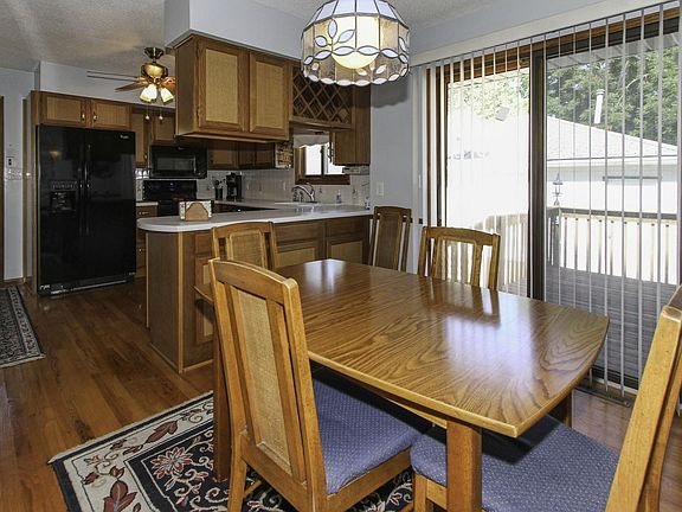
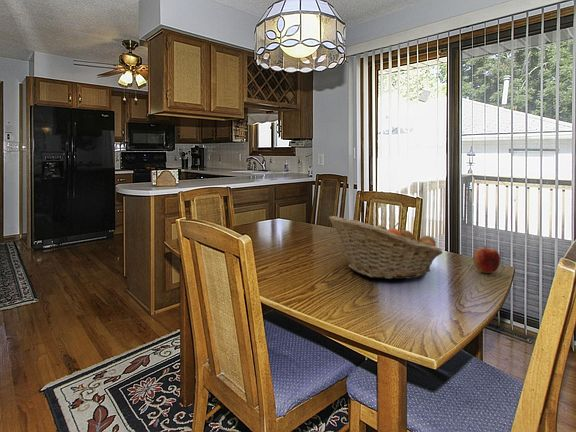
+ fruit basket (381, 243)
+ apple (486, 259)
